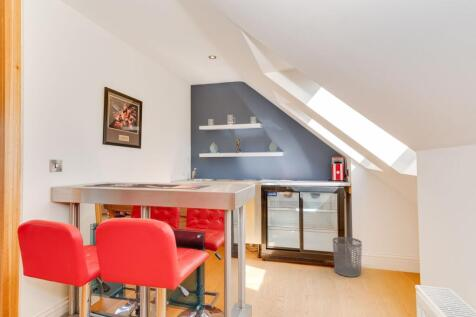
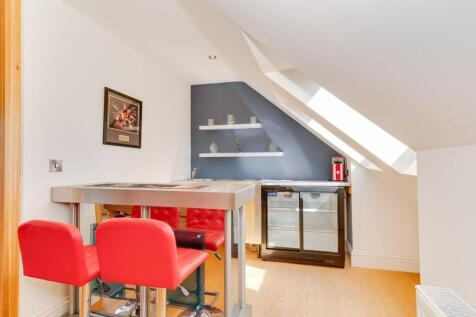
- waste bin (347, 256)
